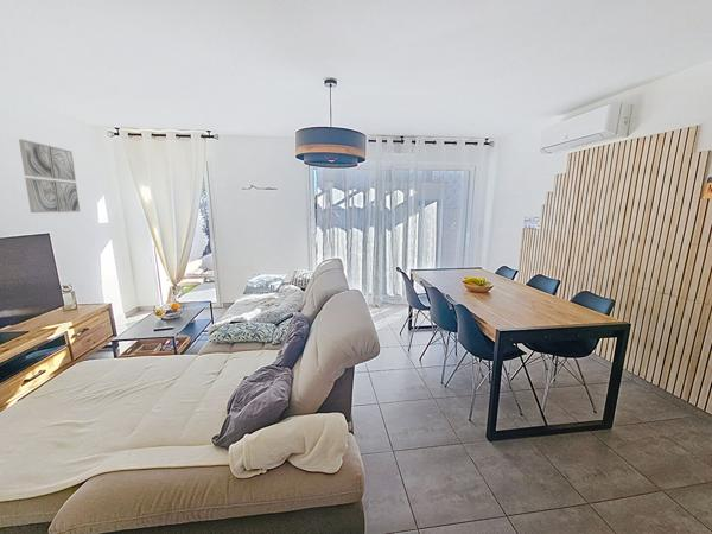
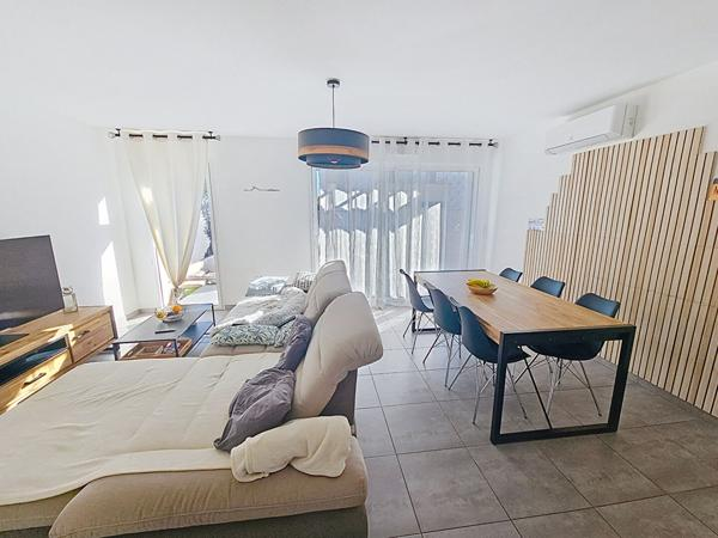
- wall art (52, 178)
